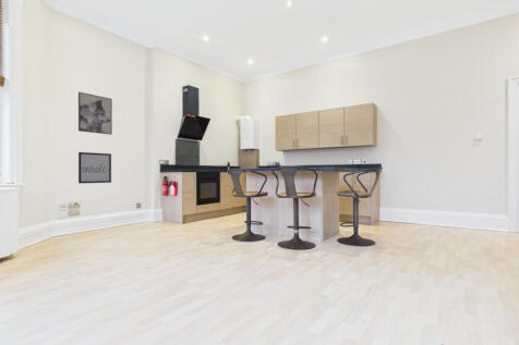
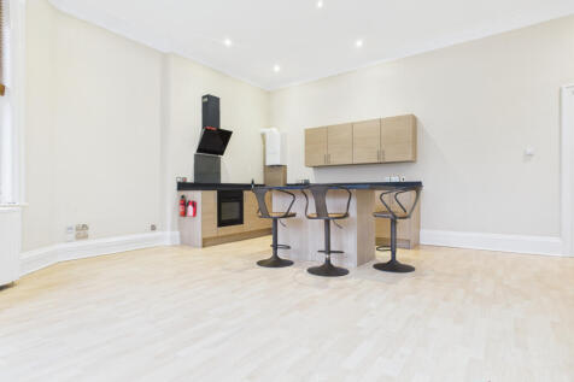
- wall art (95, 168)
- wall art (95, 113)
